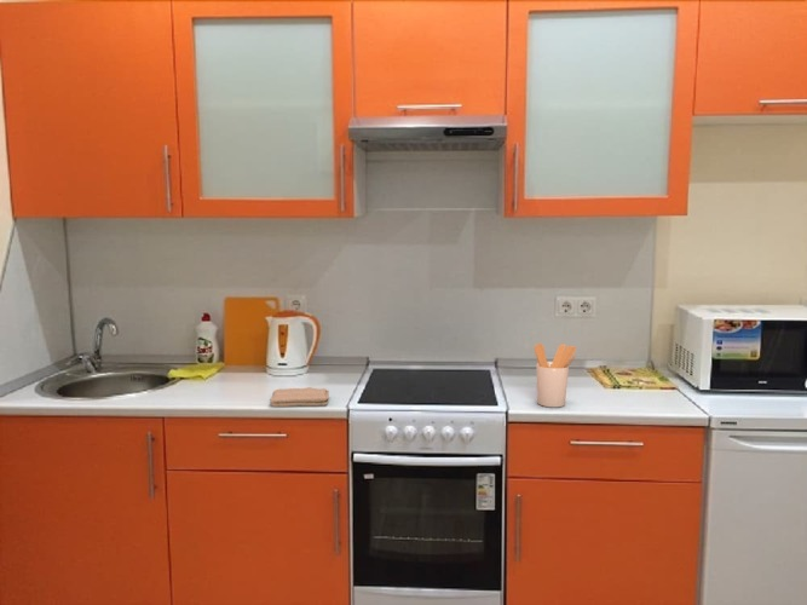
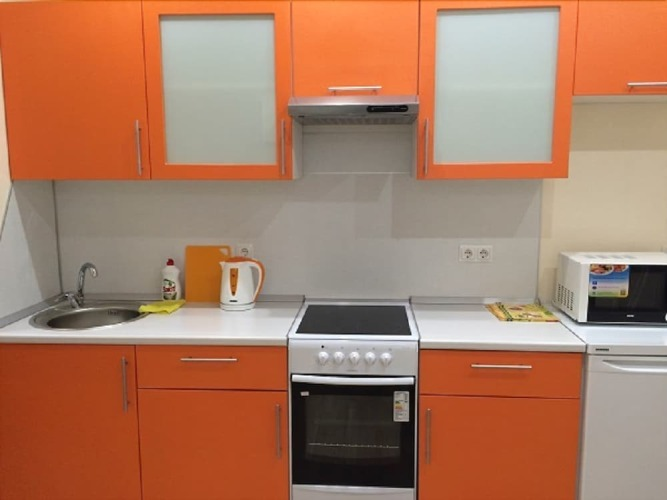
- utensil holder (557, 373)
- washcloth (300, 396)
